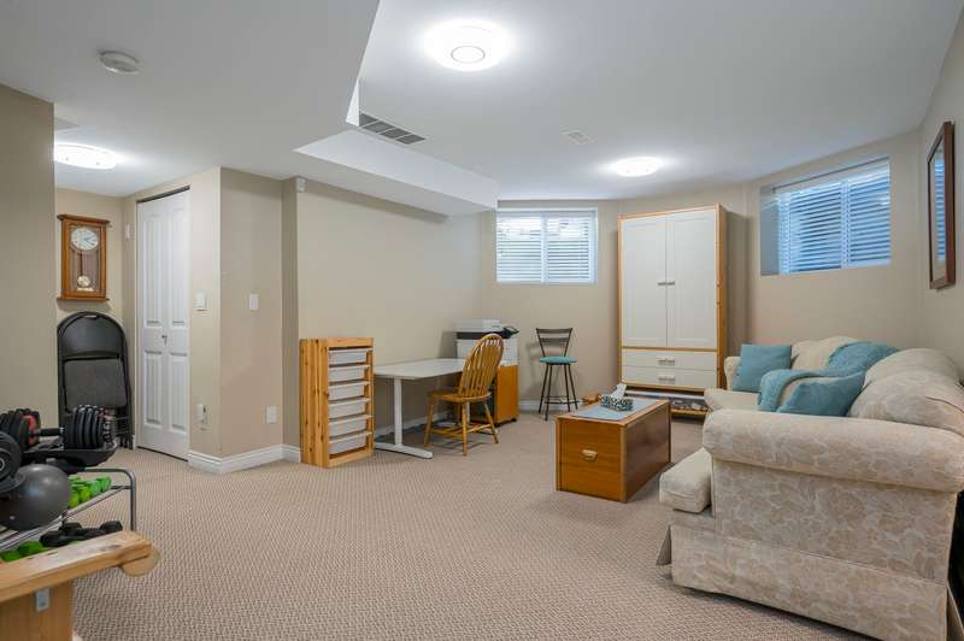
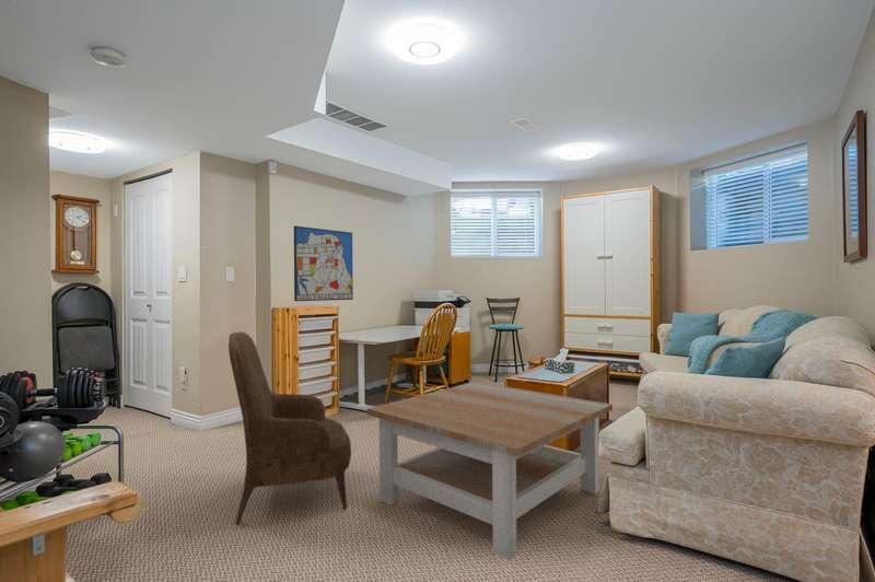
+ armchair (292, 411)
+ wall art (325, 265)
+ coffee table (491, 451)
